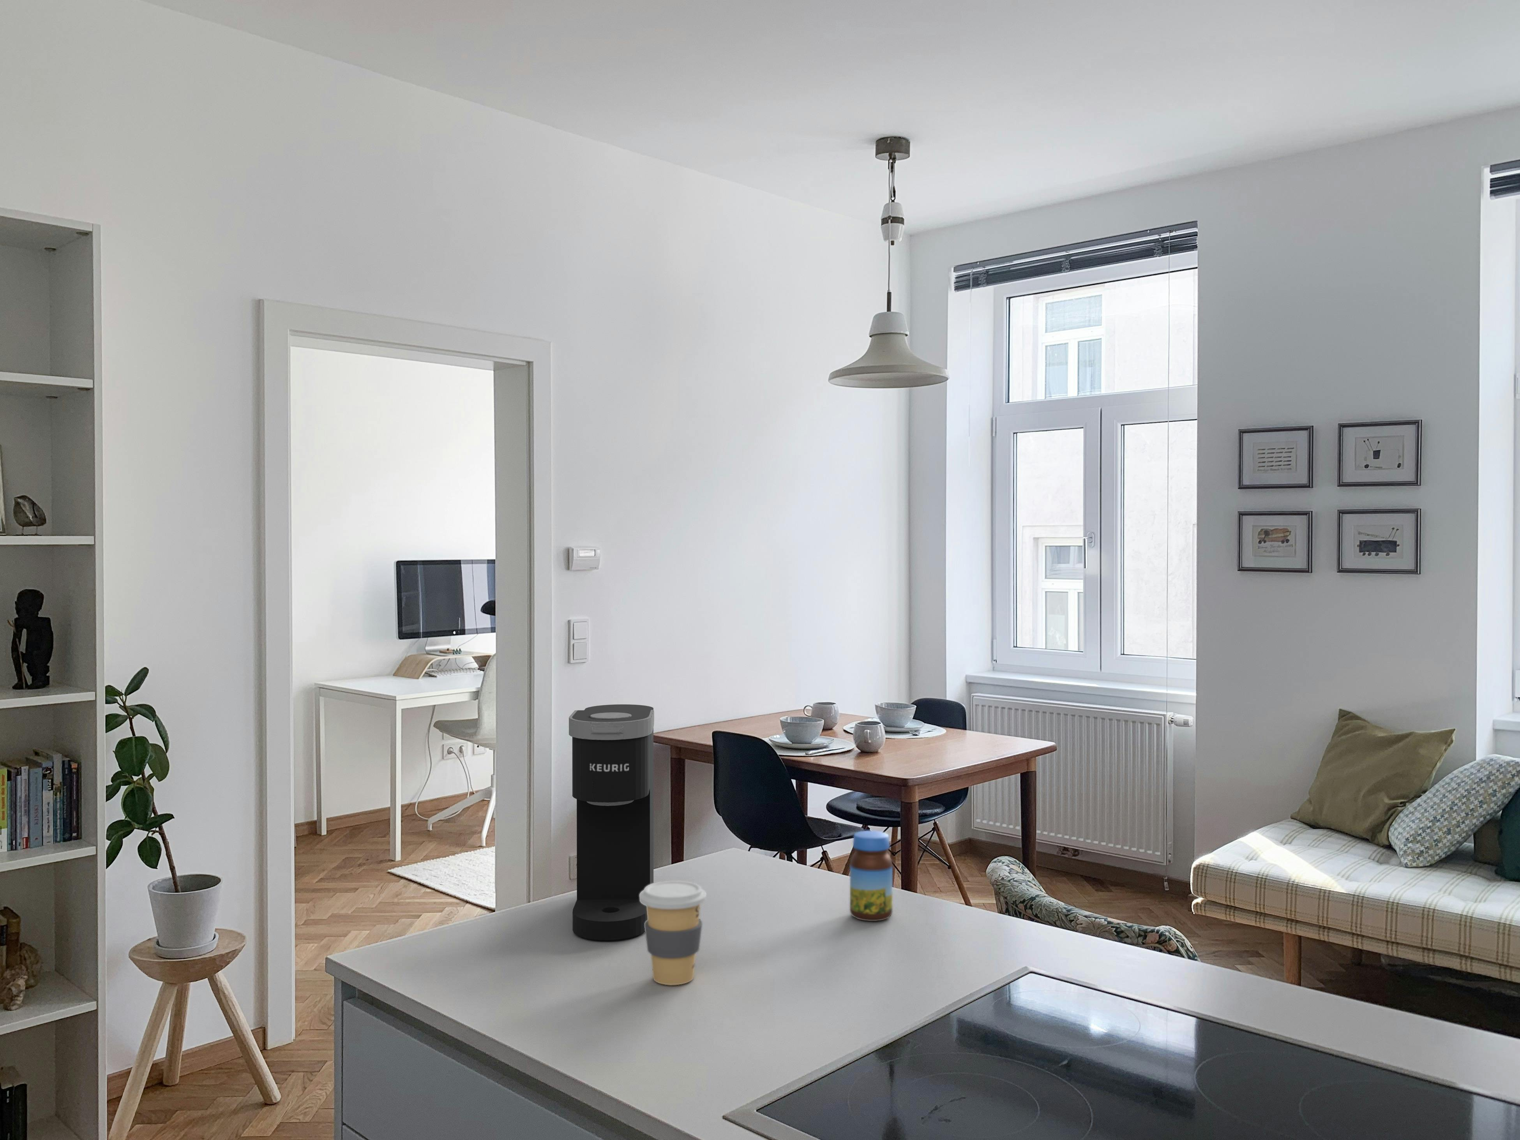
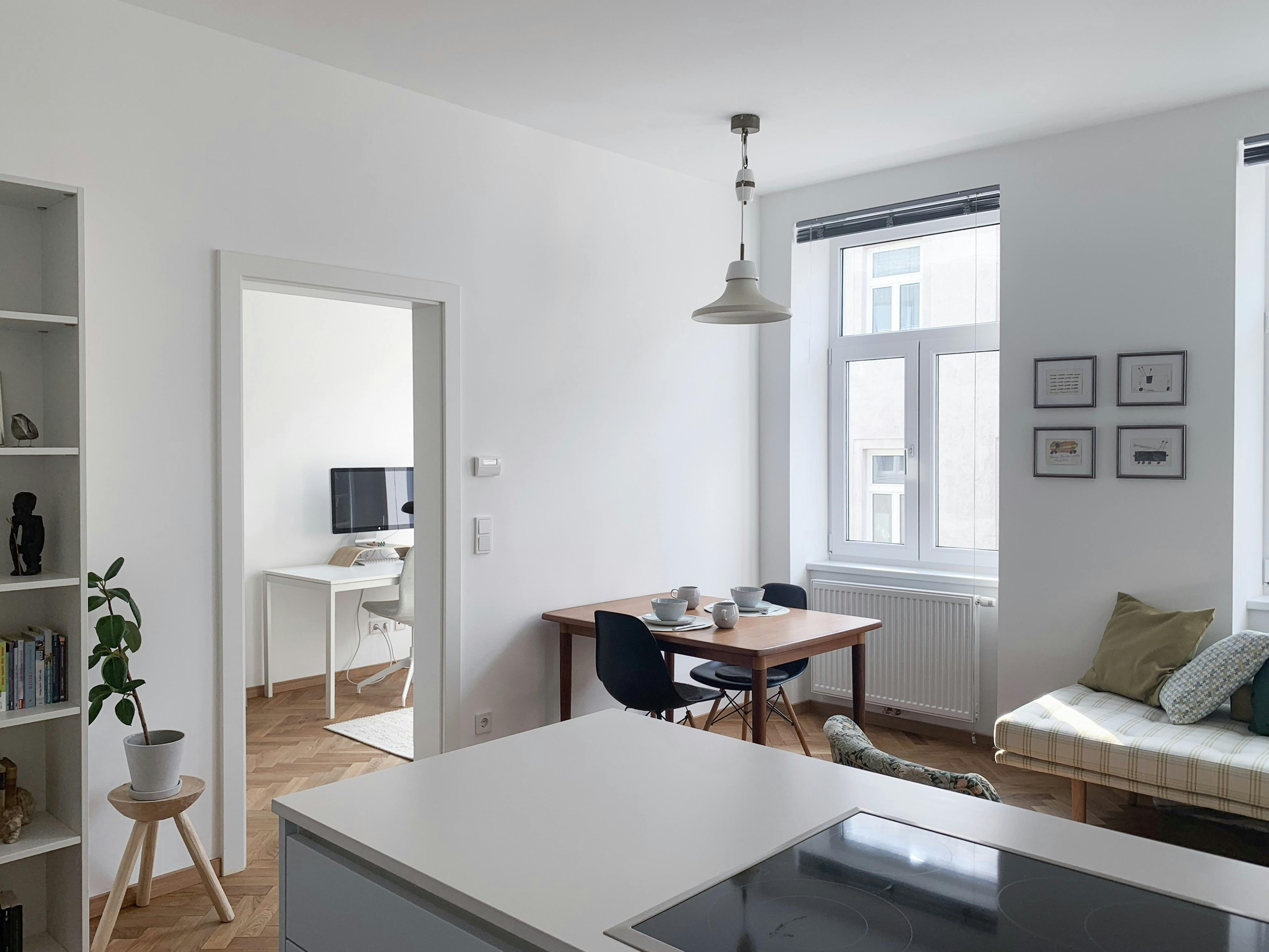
- coffee cup (673, 933)
- jar (871, 874)
- coffee maker (614, 811)
